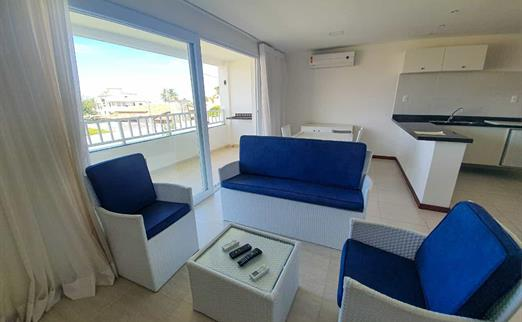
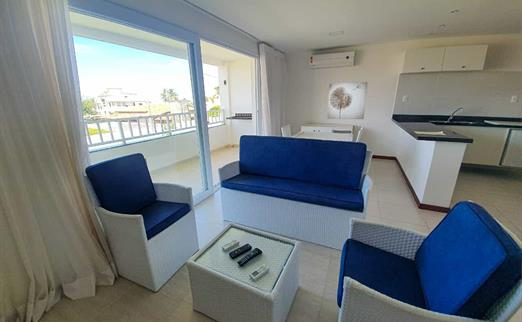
+ wall art (346, 101)
